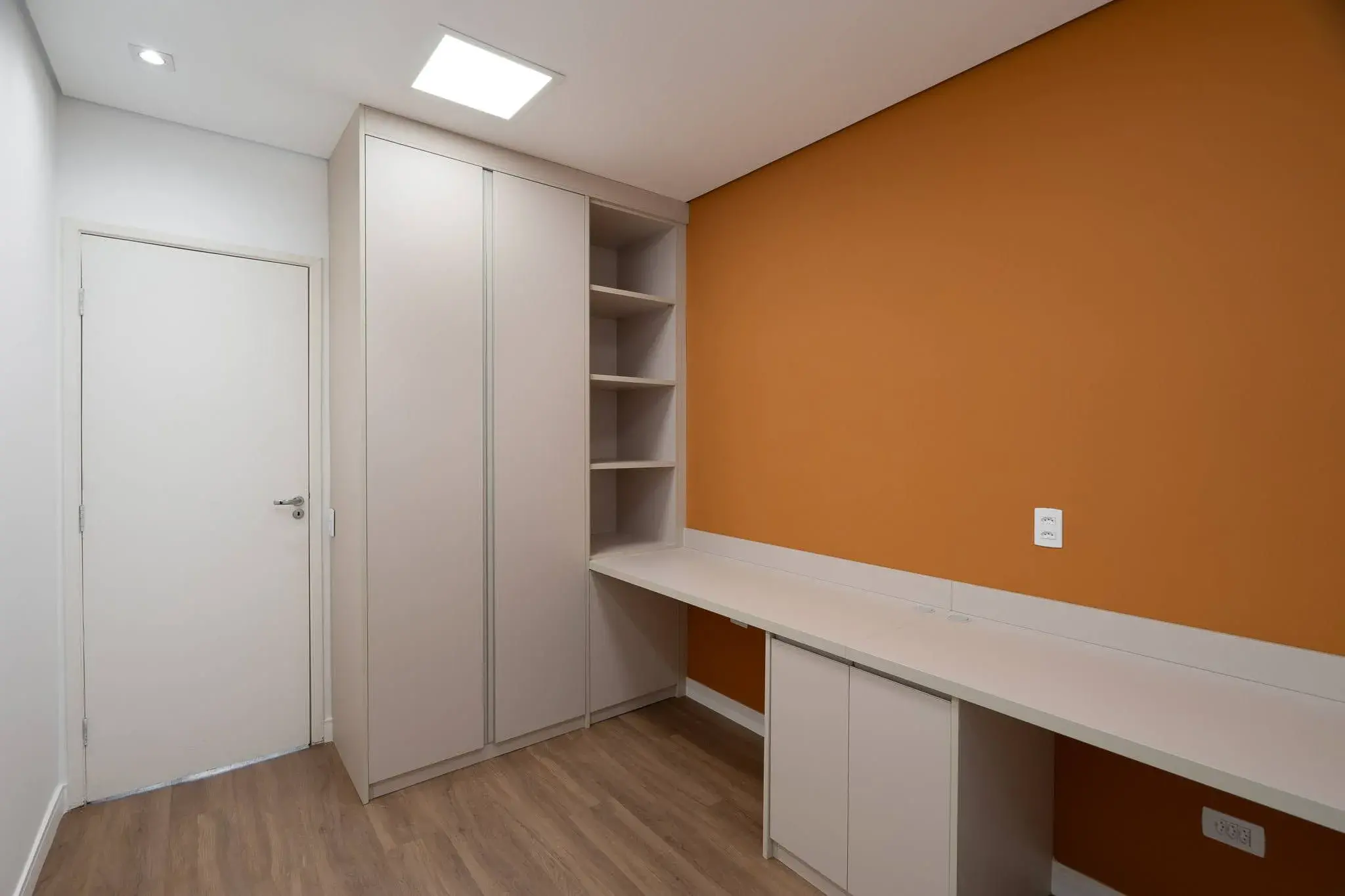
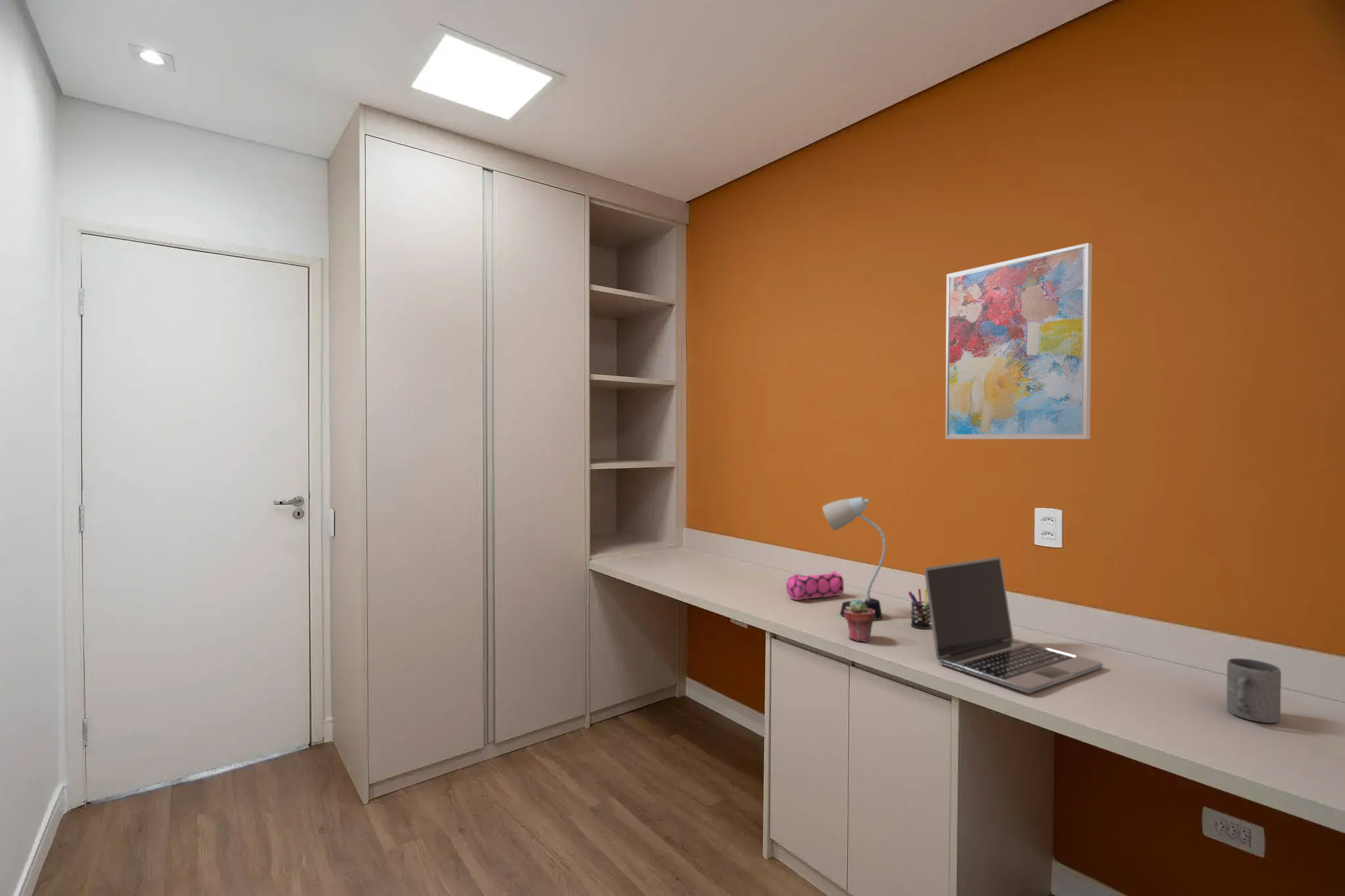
+ mug (1250, 691)
+ desk lamp (877, 566)
+ pen holder (923, 607)
+ wall art (1012, 350)
+ potted succulent (859, 618)
+ laptop (1009, 616)
+ pencil case (816, 584)
